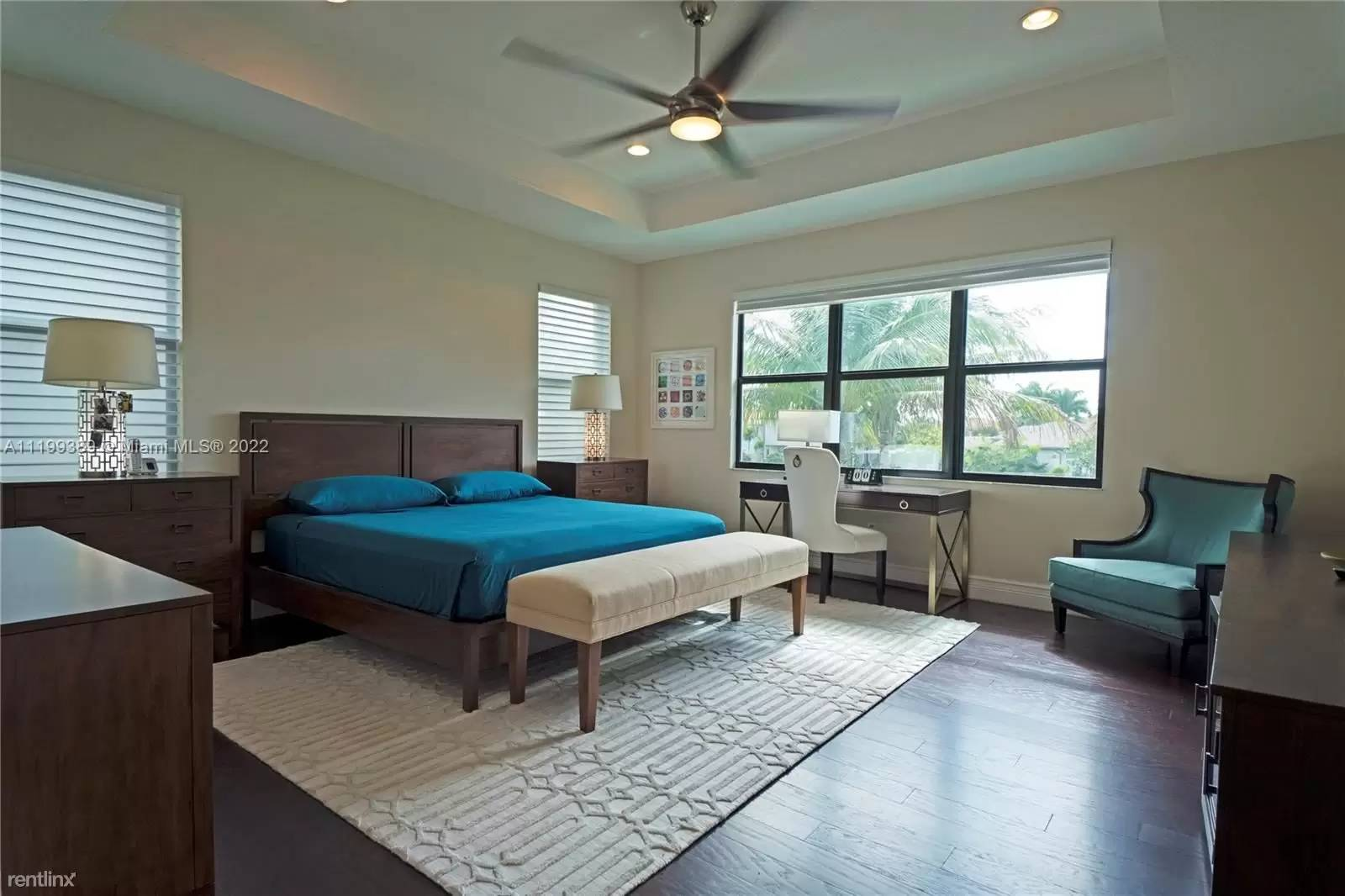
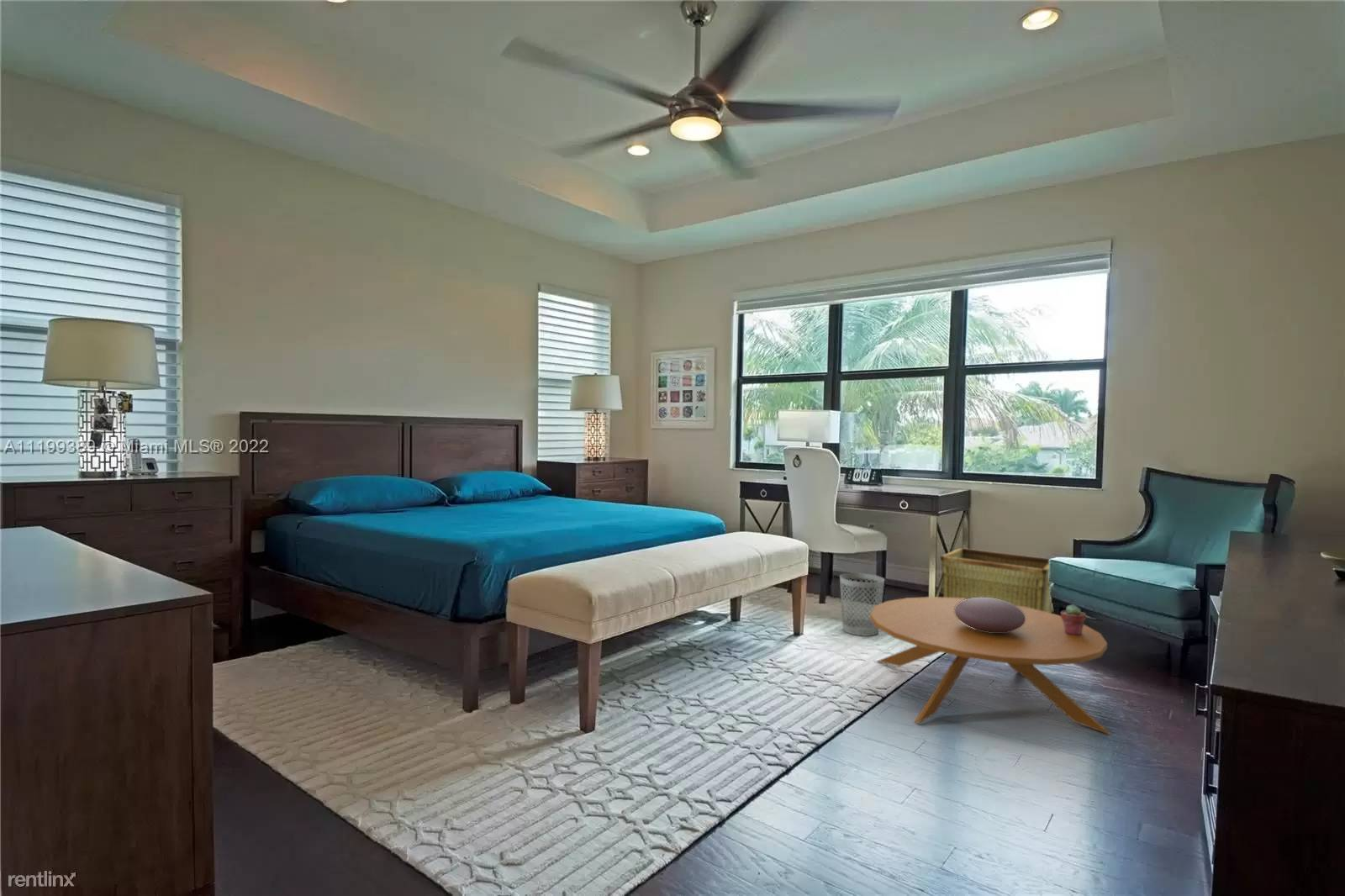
+ decorative bowl (989, 614)
+ potted succulent (1073, 618)
+ wastebasket (861, 604)
+ coffee table (979, 657)
+ hamper (999, 584)
